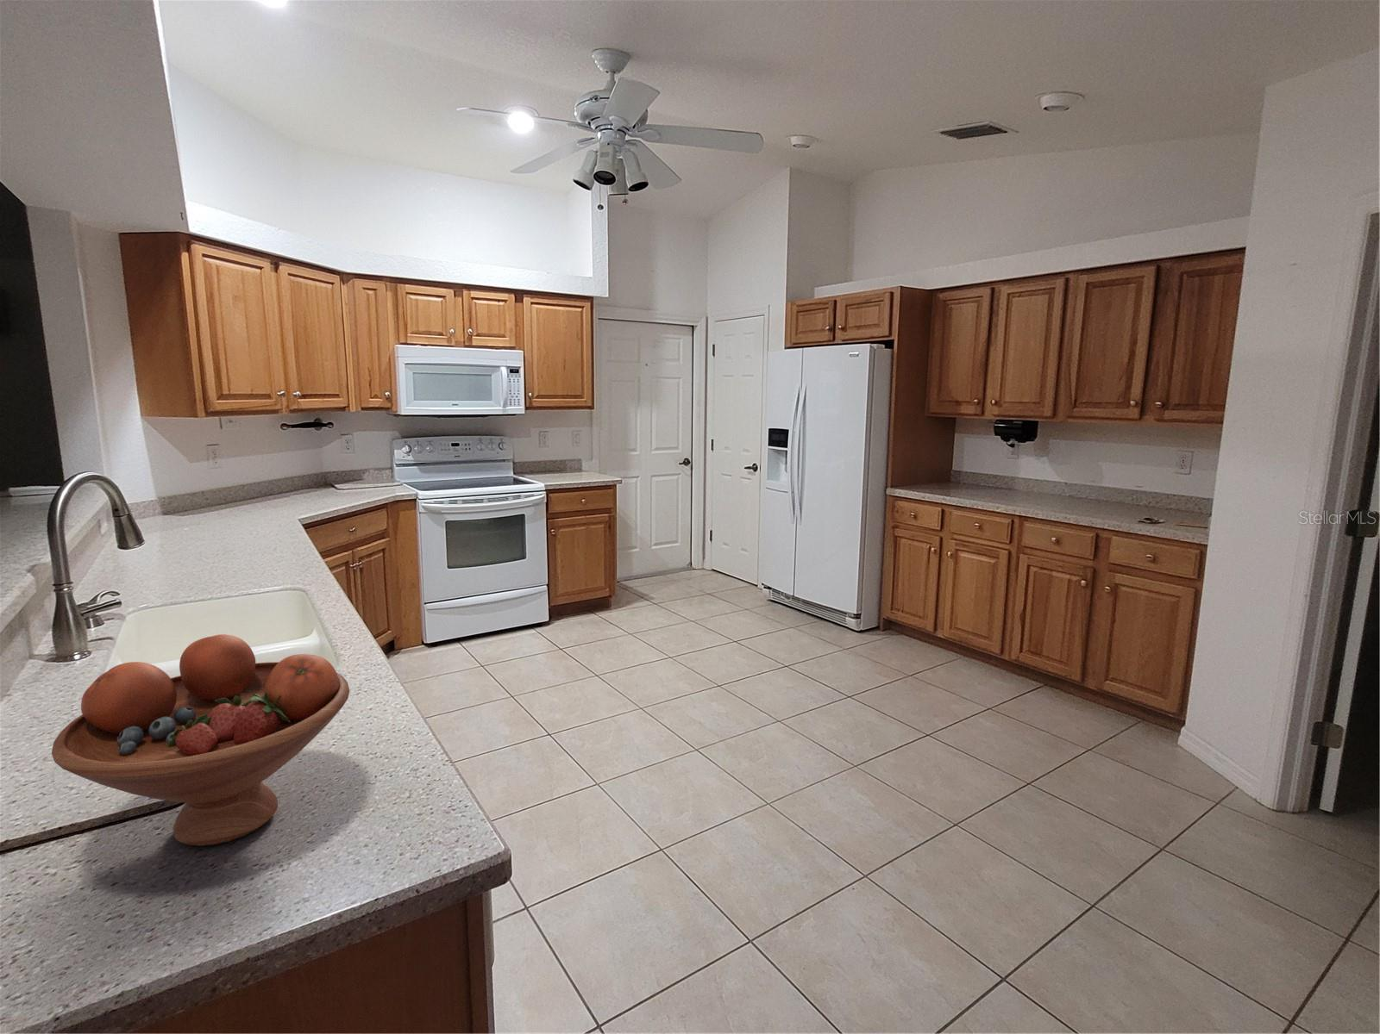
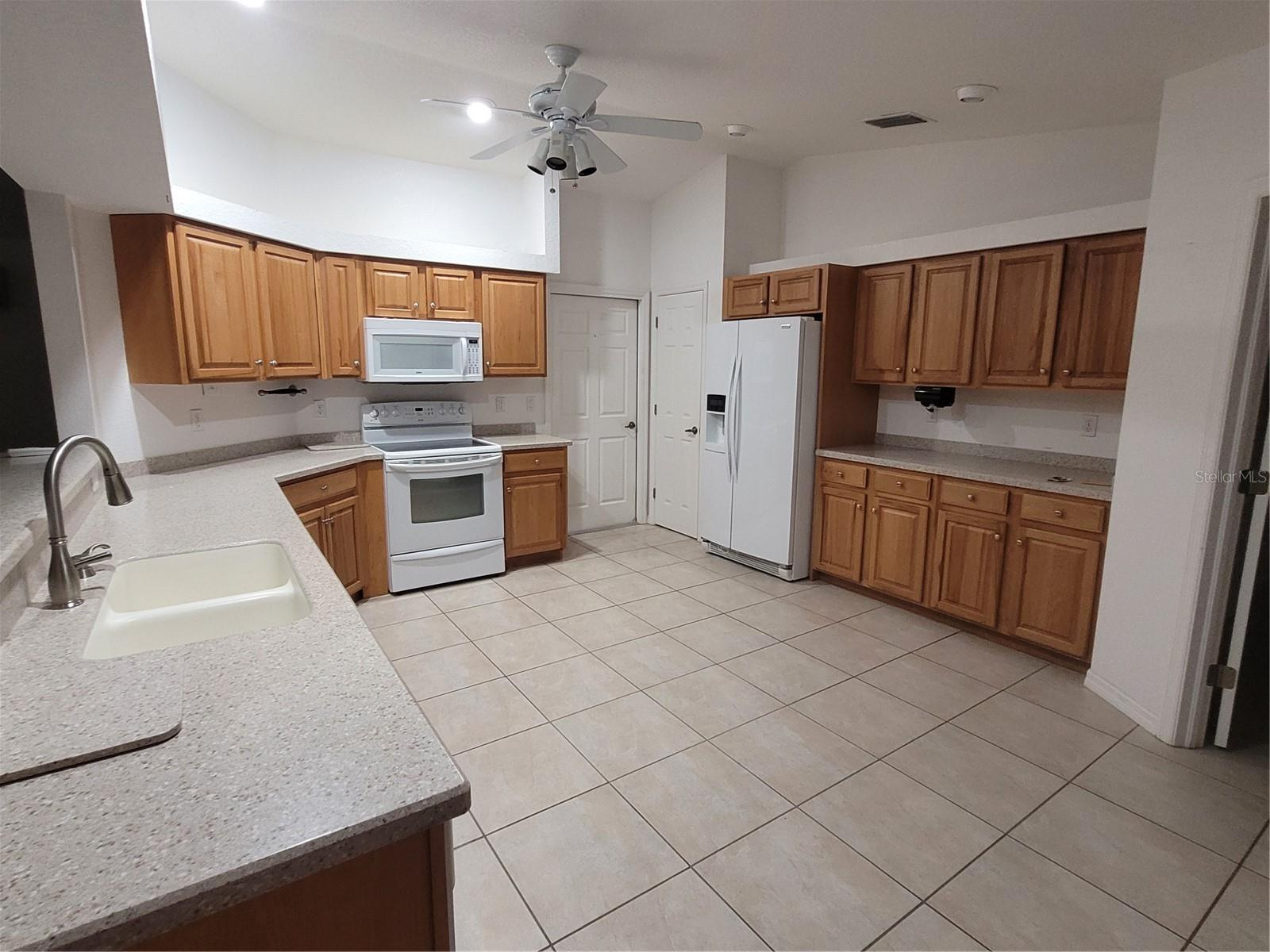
- fruit bowl (219, 742)
